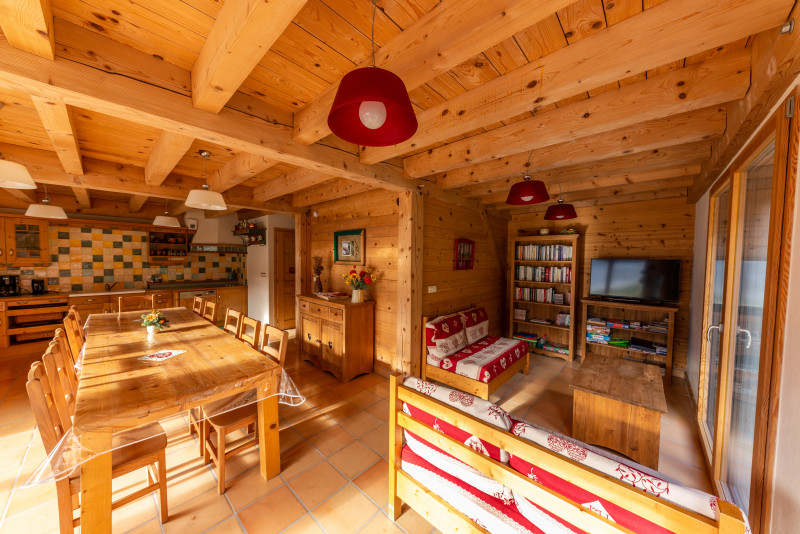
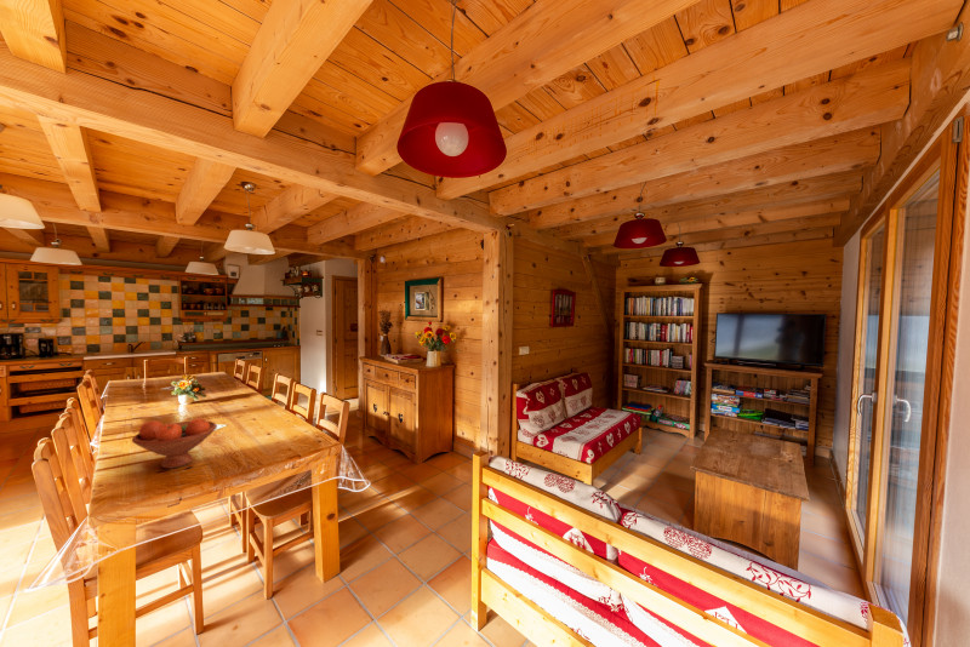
+ fruit bowl (177, 440)
